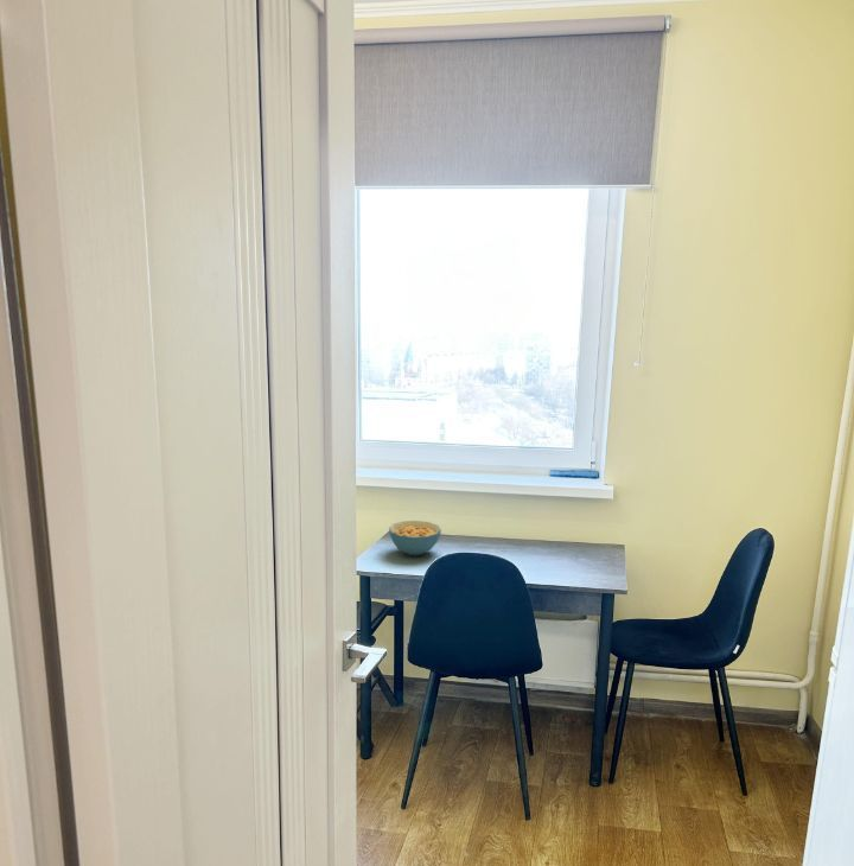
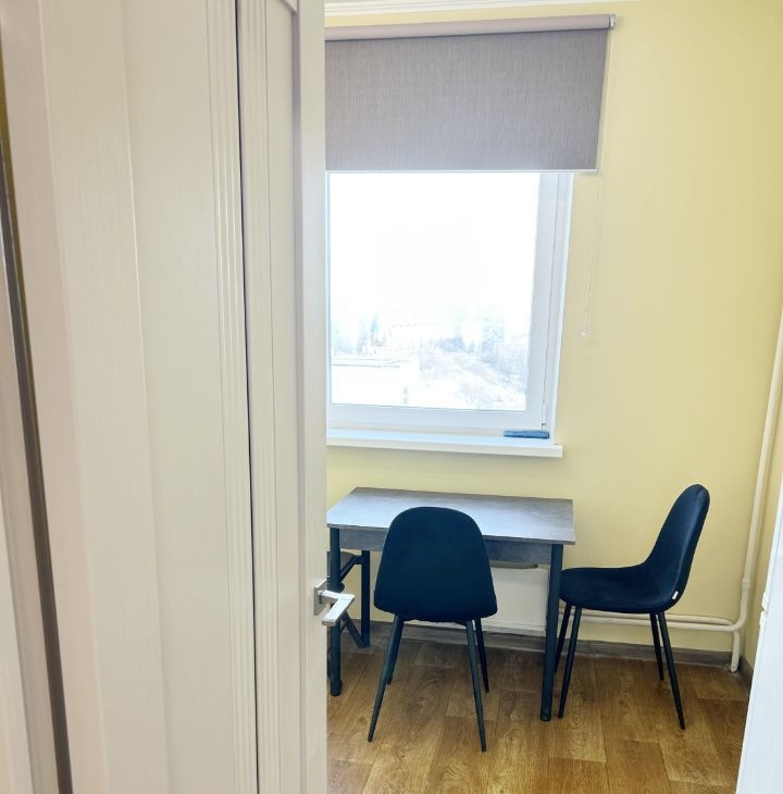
- cereal bowl (414, 540)
